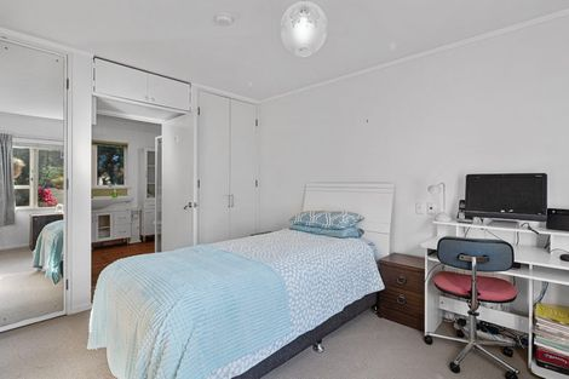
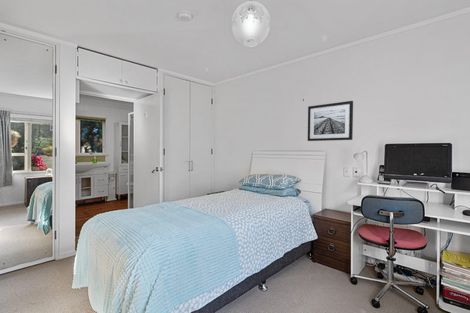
+ wall art (328, 122)
